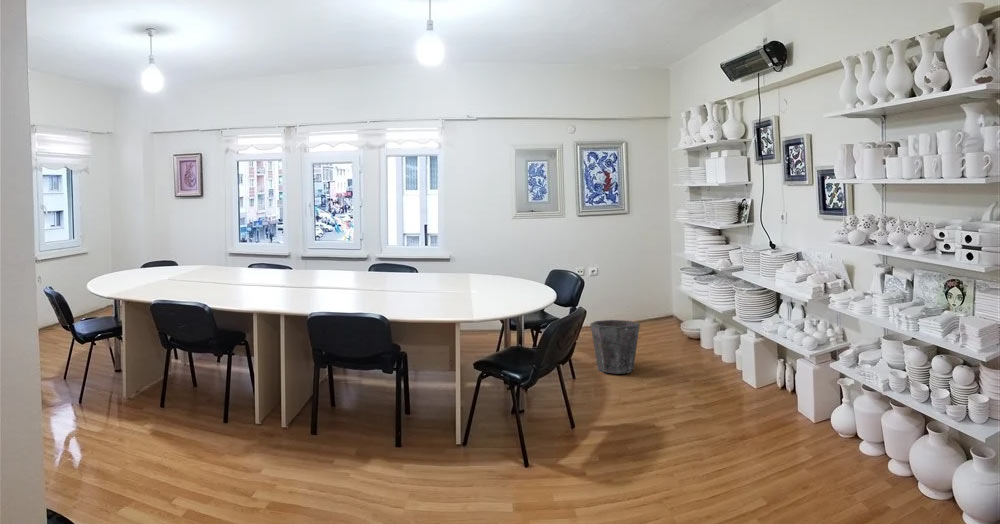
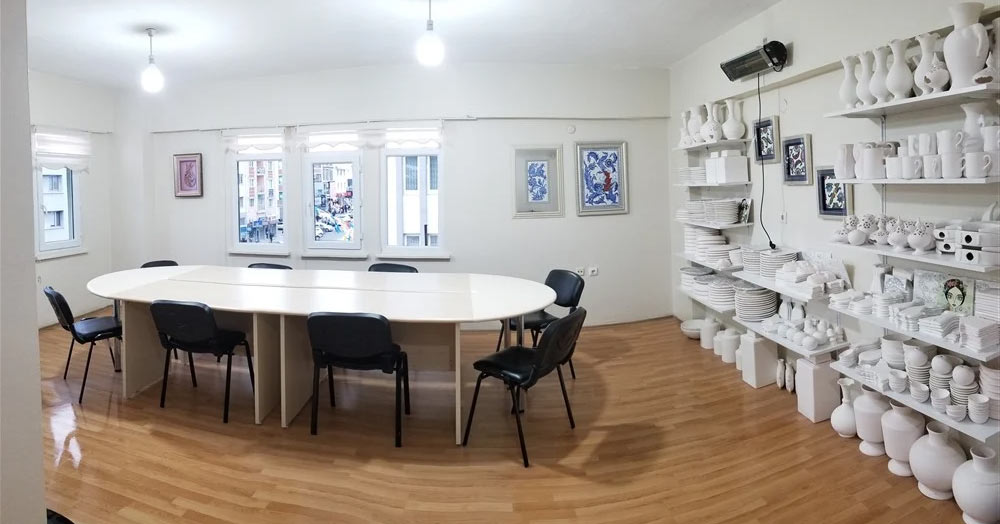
- waste bin (615, 346)
